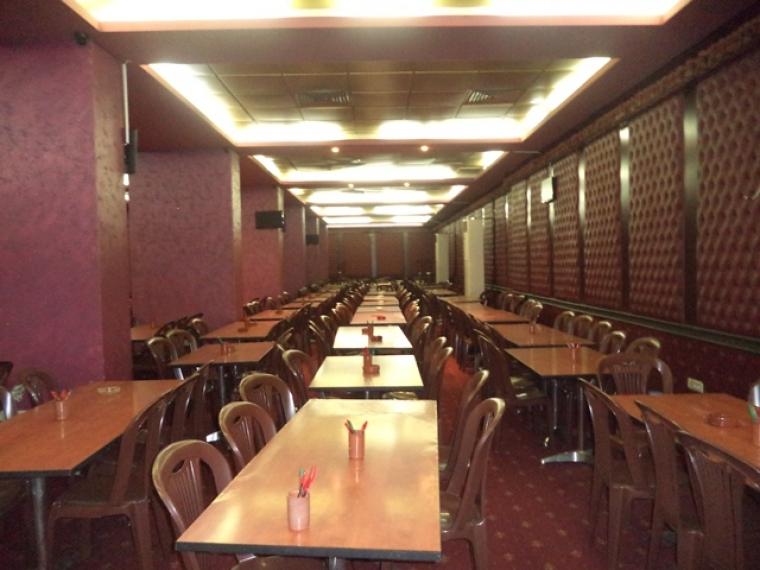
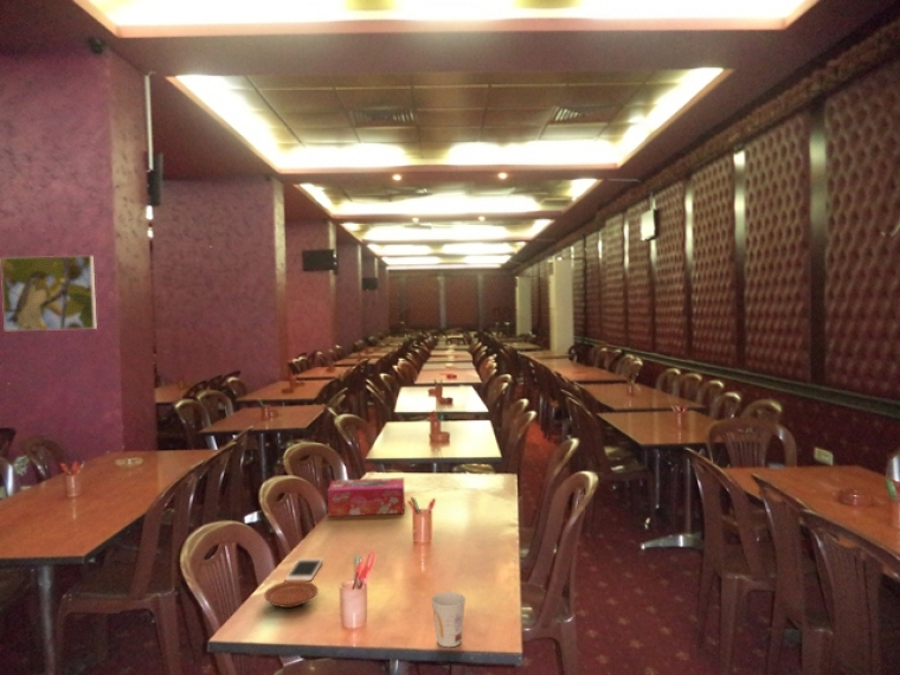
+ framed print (49, 292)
+ cell phone (304, 568)
+ plate (291, 597)
+ tissue box (367, 496)
+ cup (449, 619)
